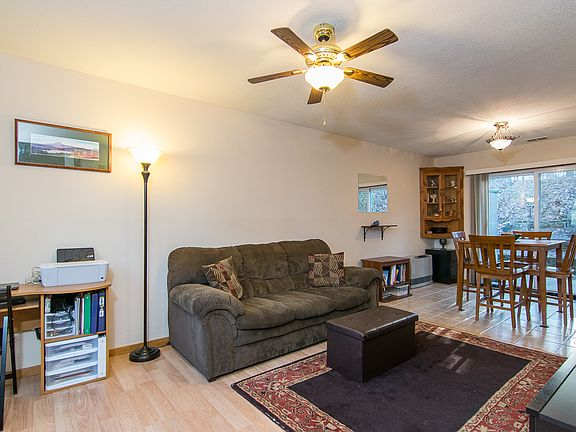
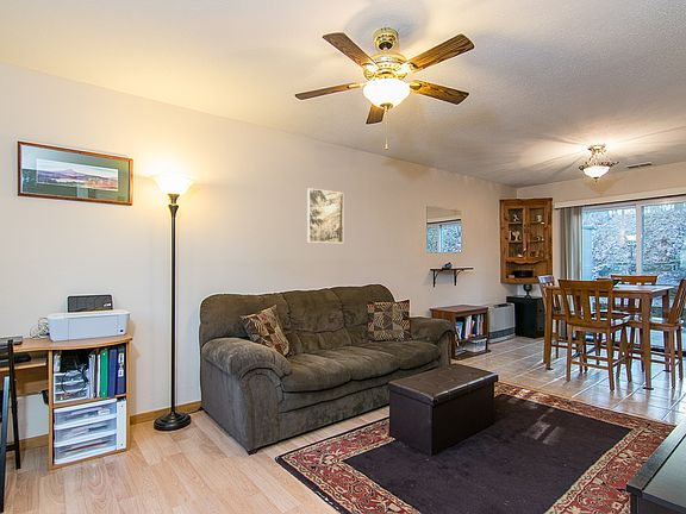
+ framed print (325, 217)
